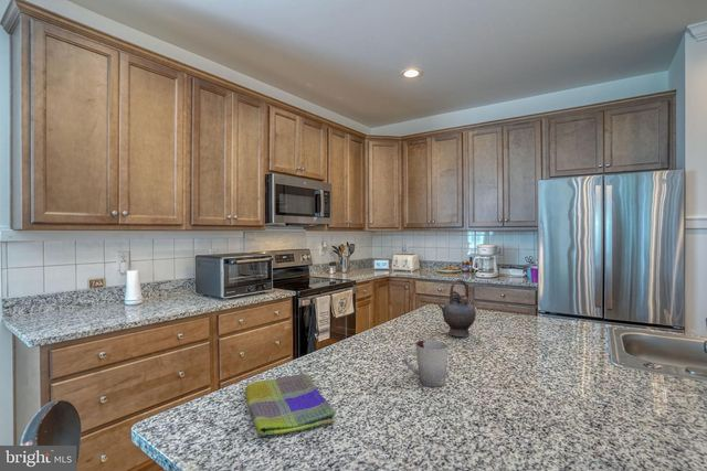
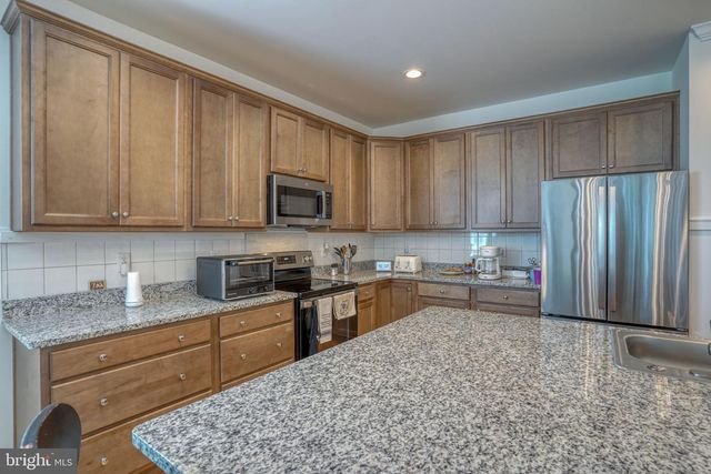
- teapot (455, 307)
- cup (425, 363)
- dish towel (286, 399)
